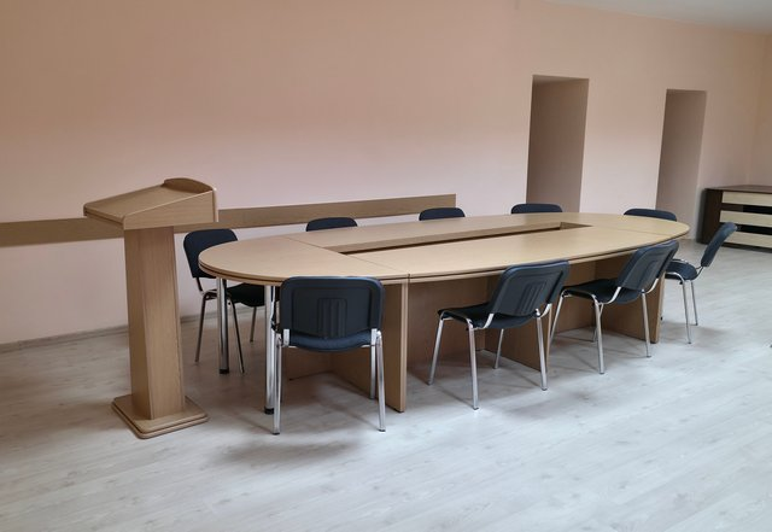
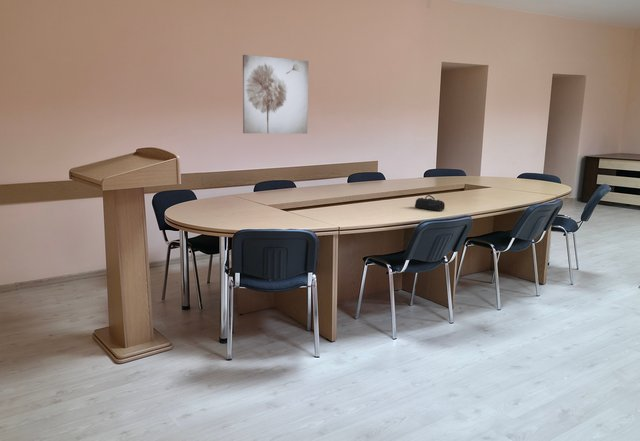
+ wall art (276, 96)
+ pencil case (429, 202)
